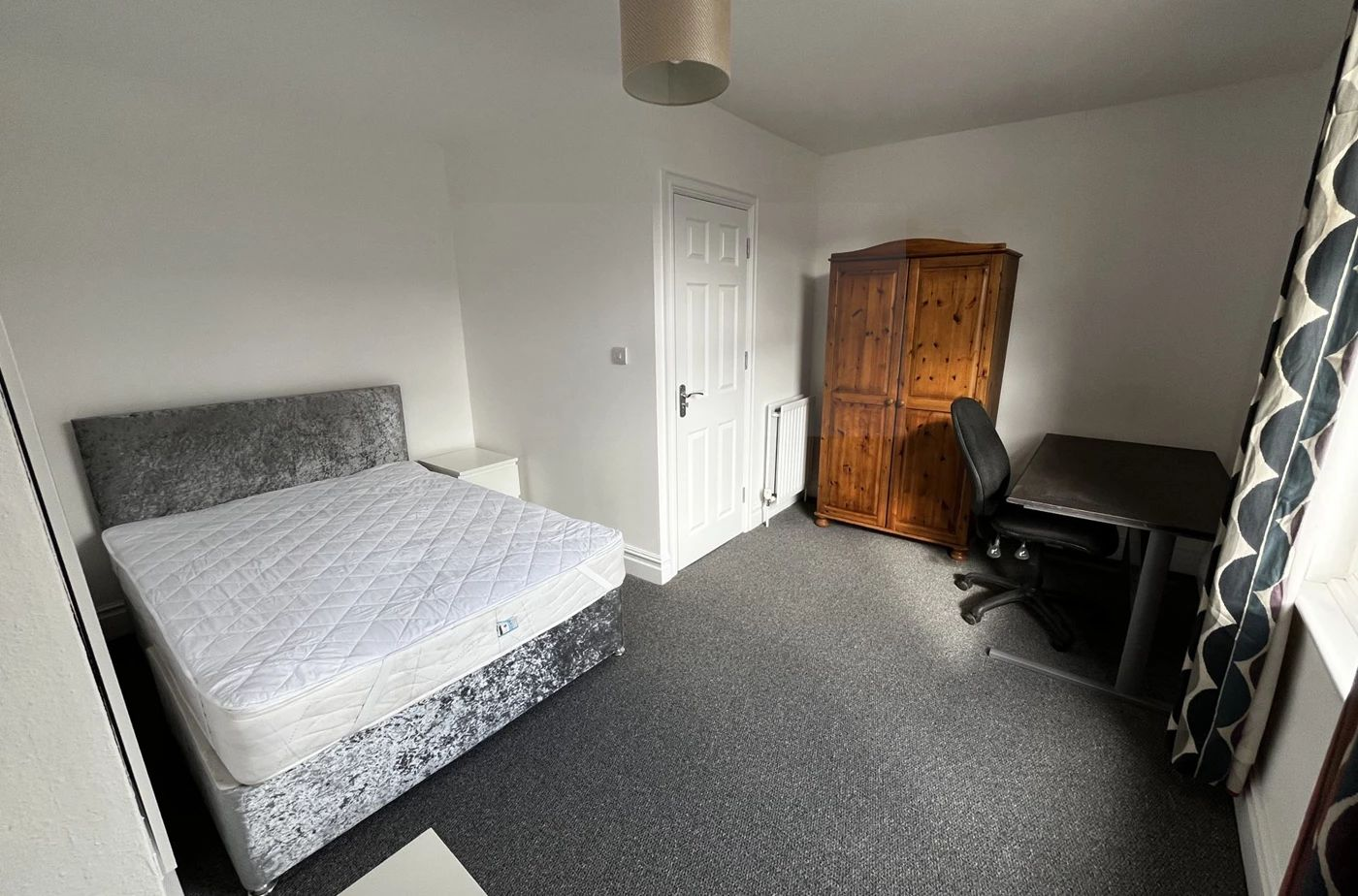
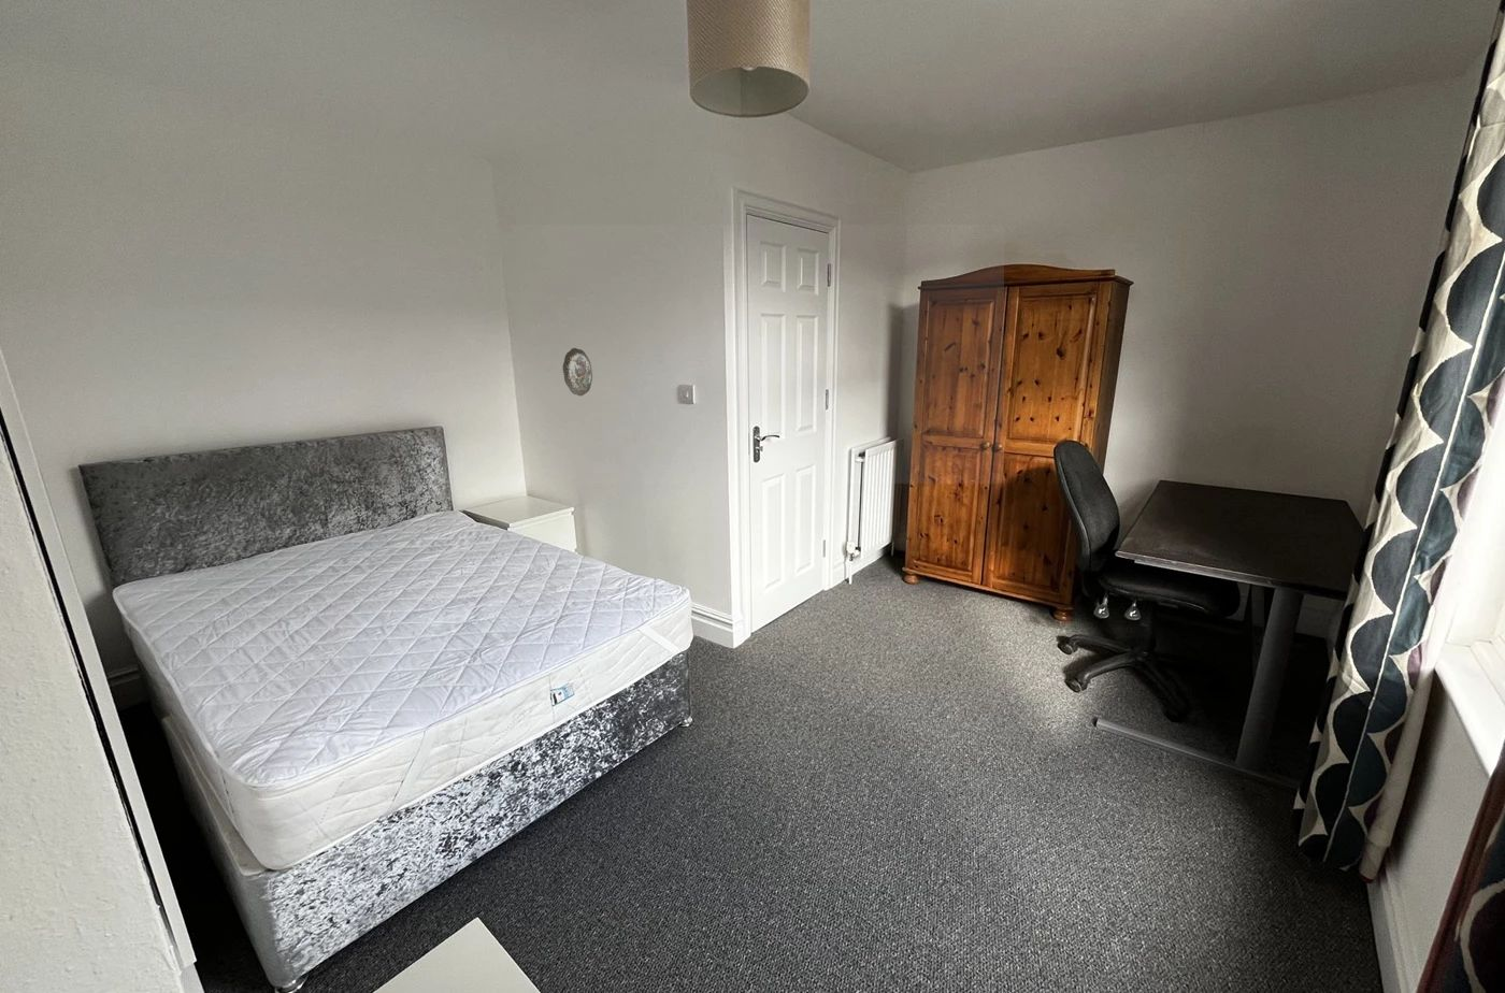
+ decorative plate (579, 372)
